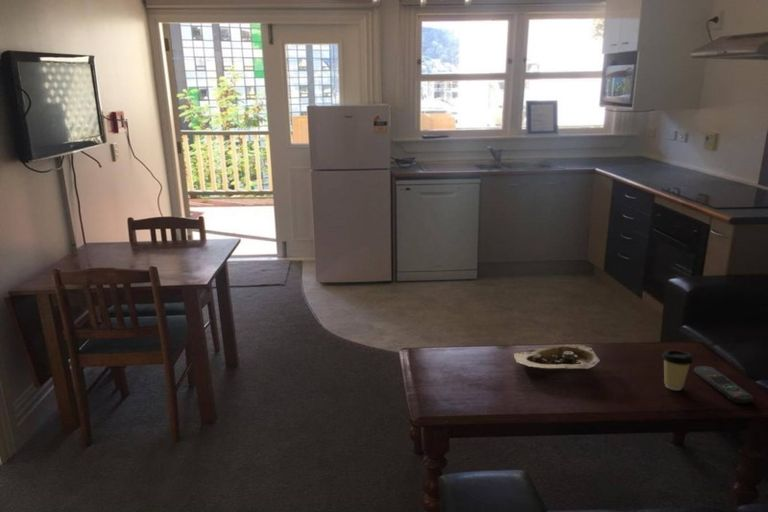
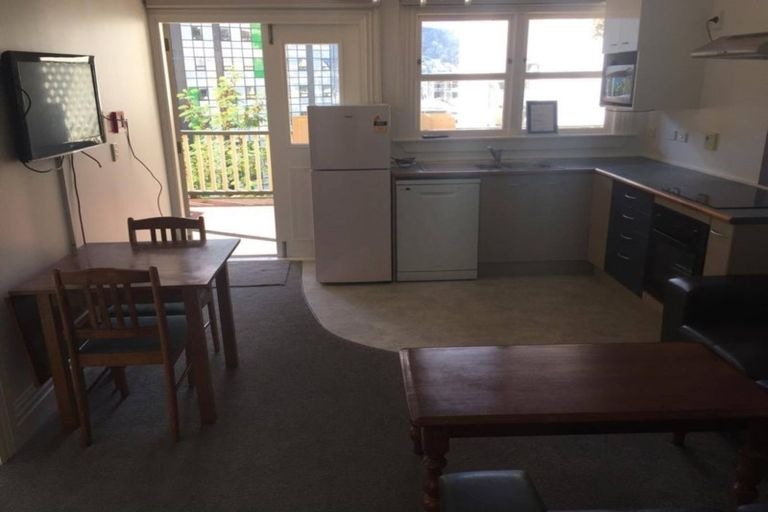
- bowl (555, 358)
- coffee cup (675, 370)
- remote control (721, 383)
